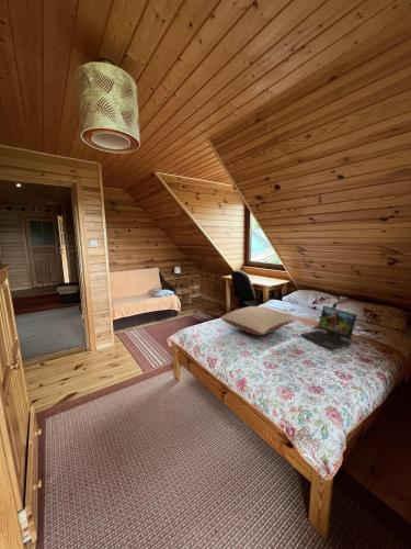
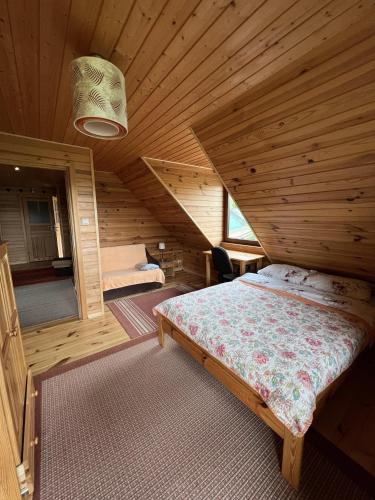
- pillow (256, 320)
- laptop (328, 325)
